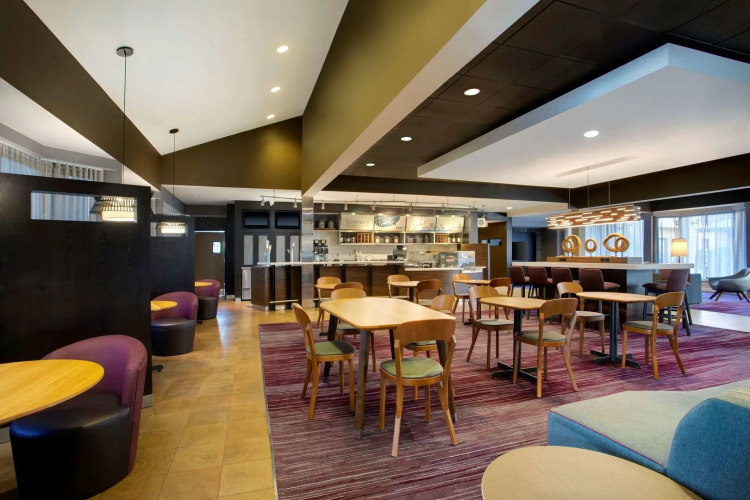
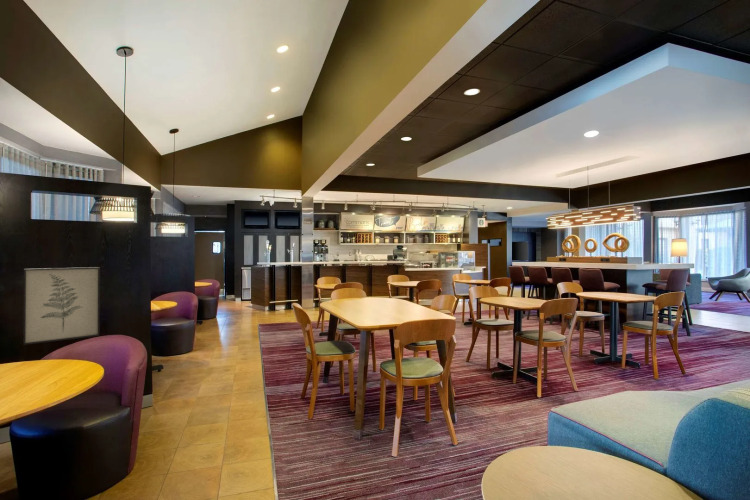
+ wall art (63, 303)
